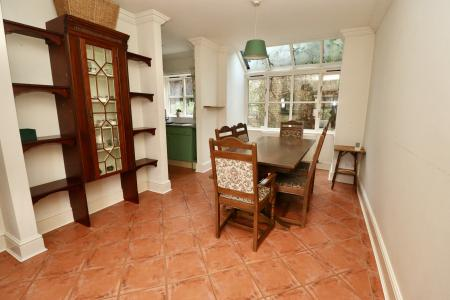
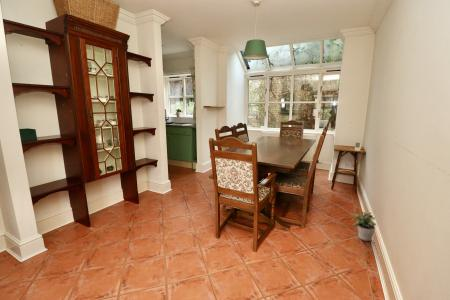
+ potted plant (363, 224)
